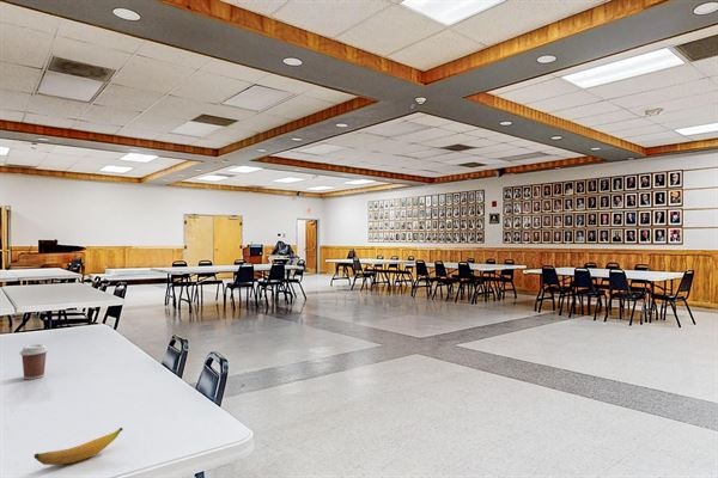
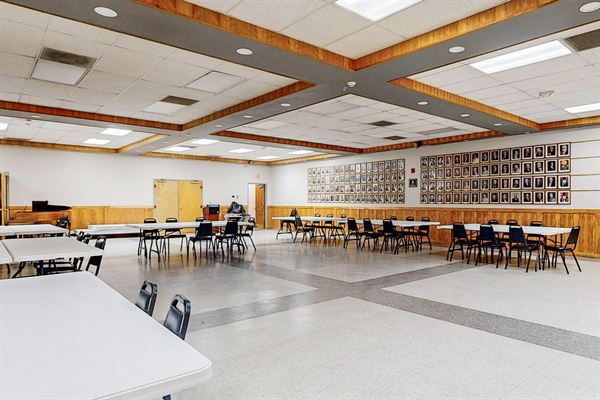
- banana (80, 448)
- coffee cup (34, 361)
